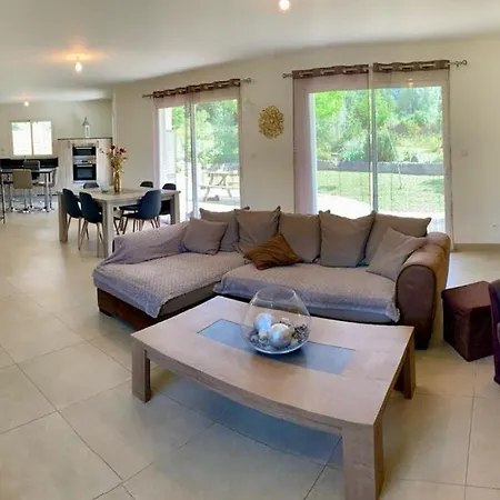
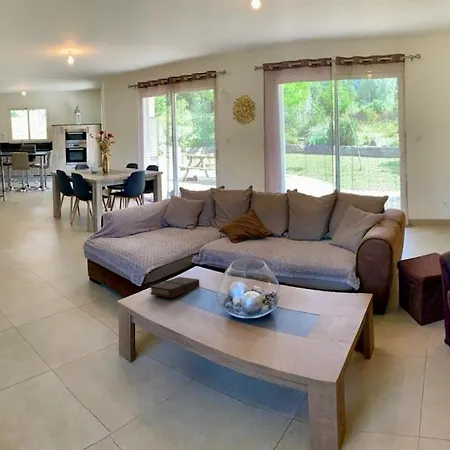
+ book (175, 286)
